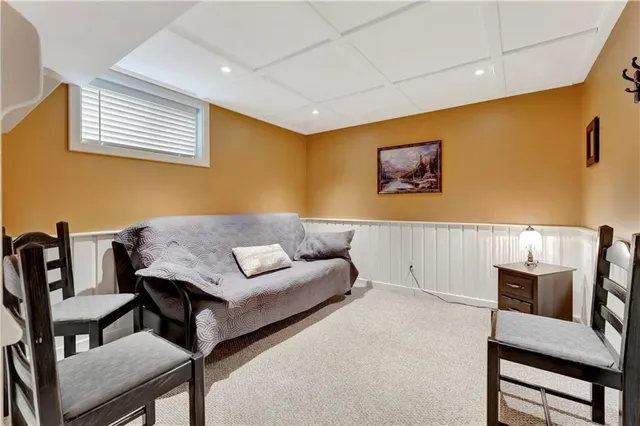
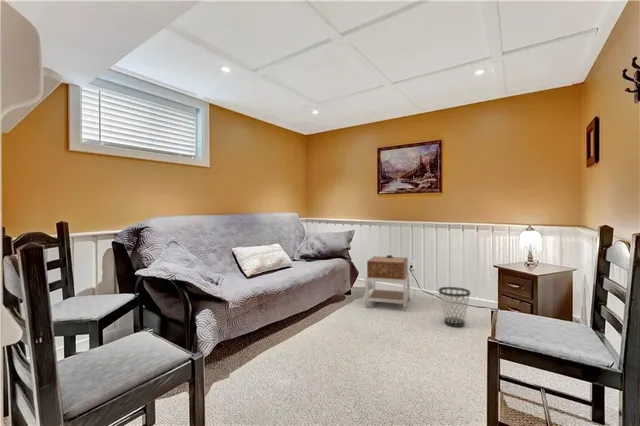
+ nightstand (388, 280)
+ wastebasket (454, 308)
